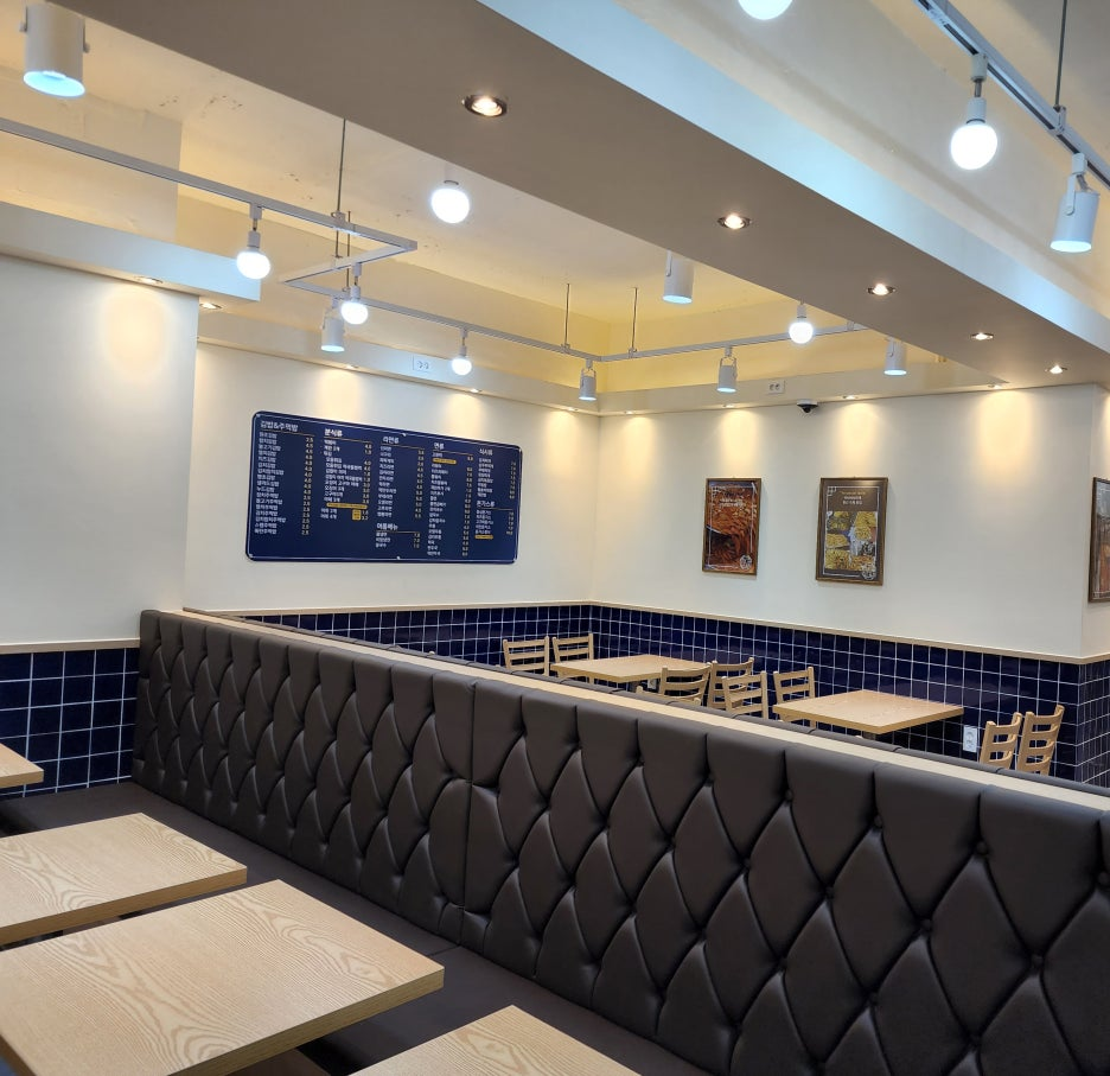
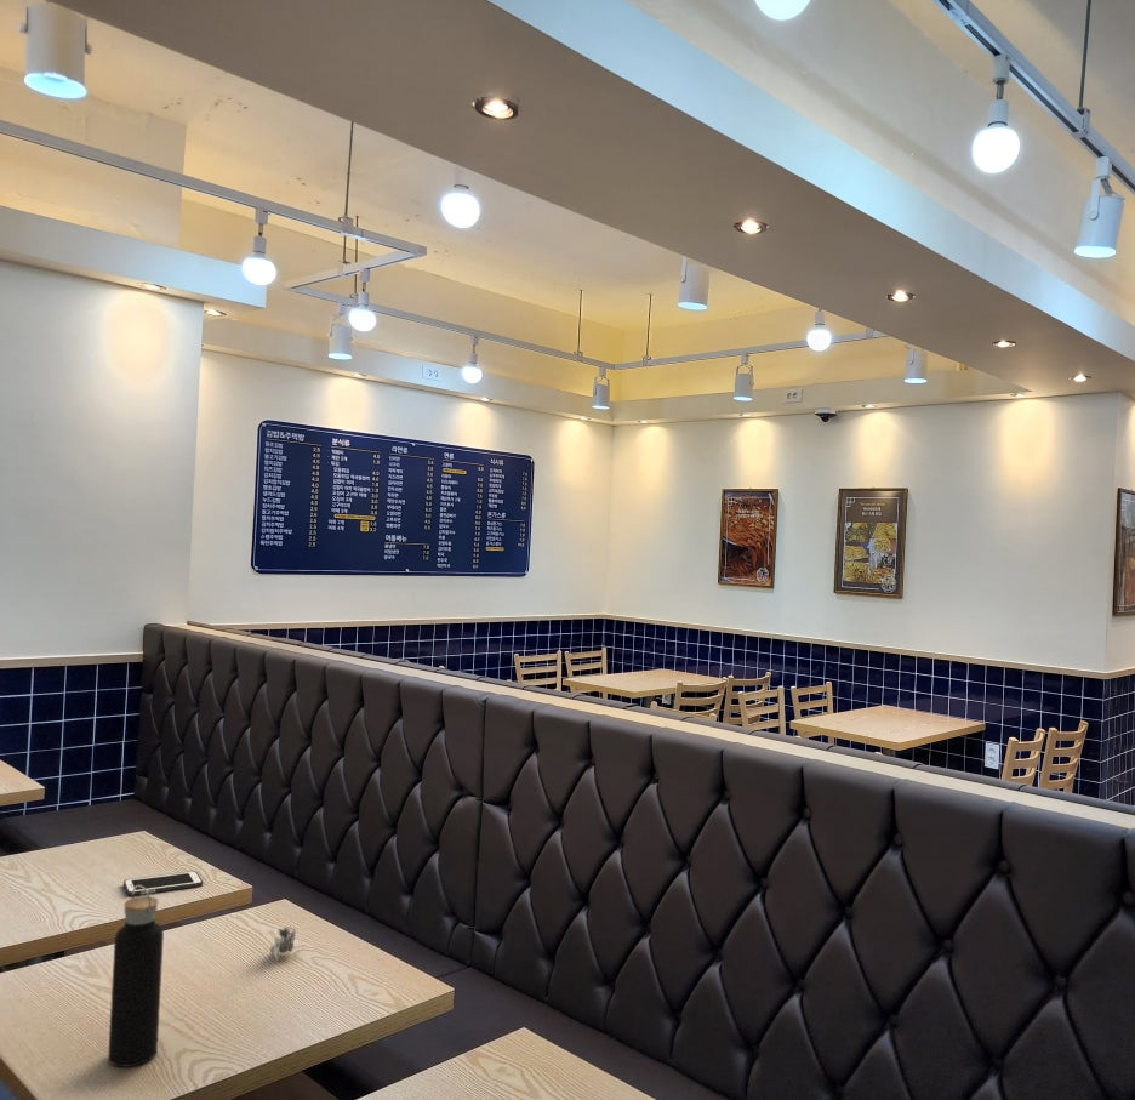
+ napkin holder (274, 939)
+ water bottle (137, 970)
+ cell phone (162, 883)
